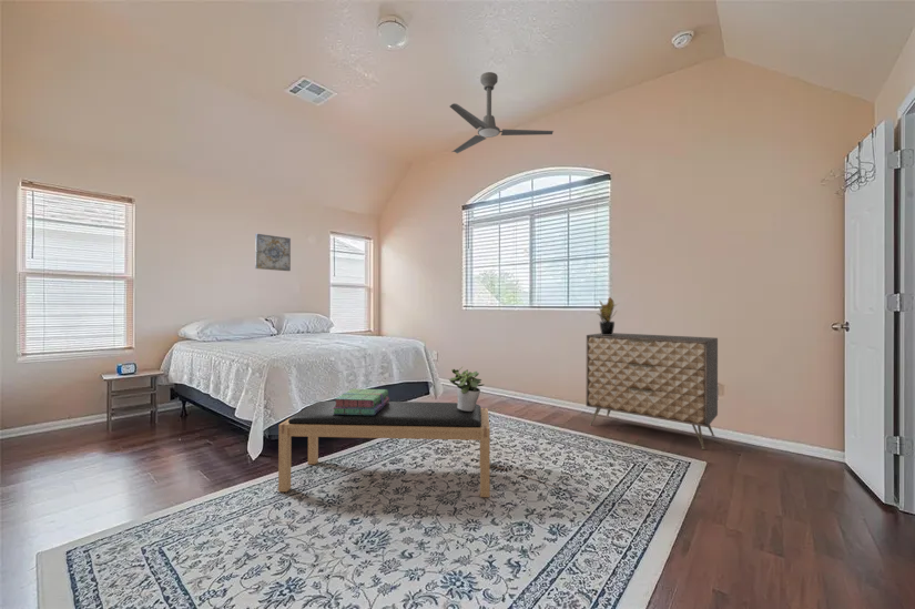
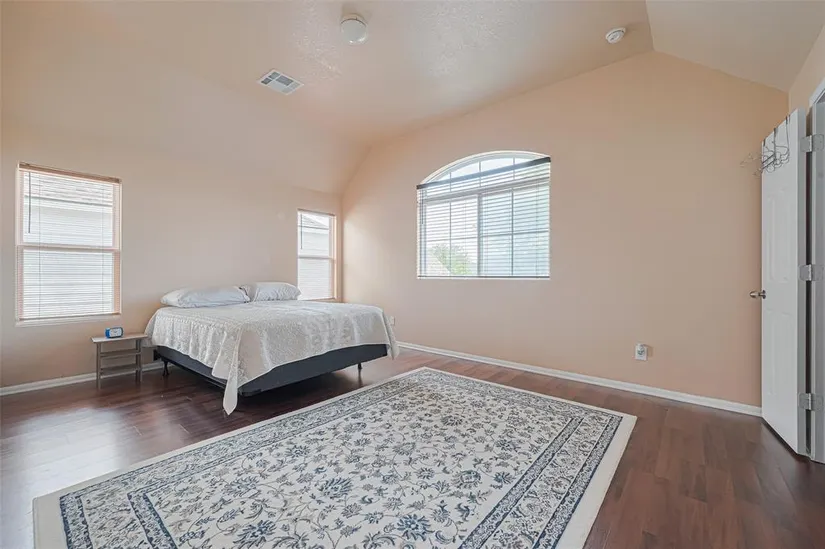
- wall art (273, 253)
- dresser (649, 383)
- potted plant (607, 315)
- stack of books (362, 400)
- potted plant (459, 388)
- bench (390, 437)
- ceiling fan (490, 103)
